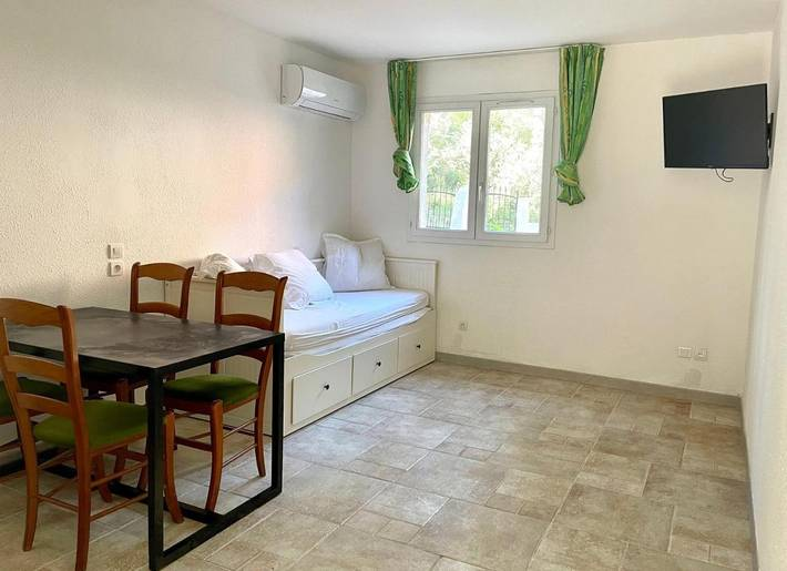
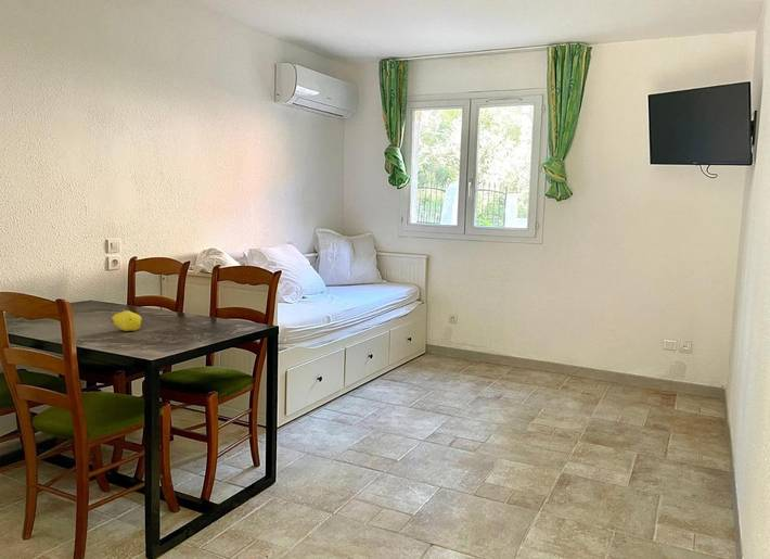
+ fruit (126, 320)
